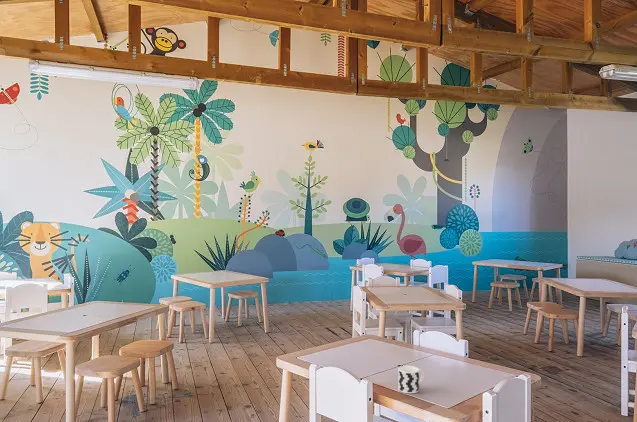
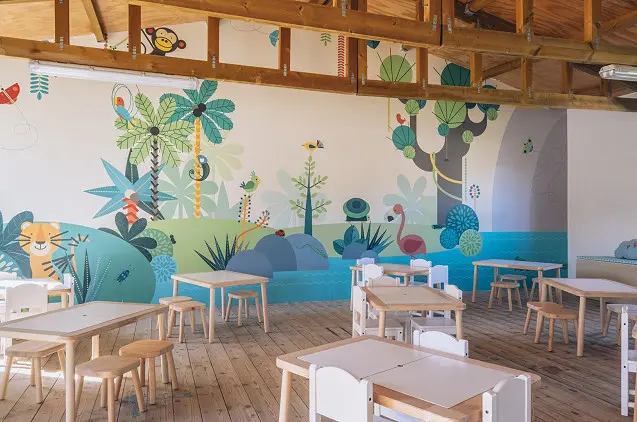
- cup (411, 378)
